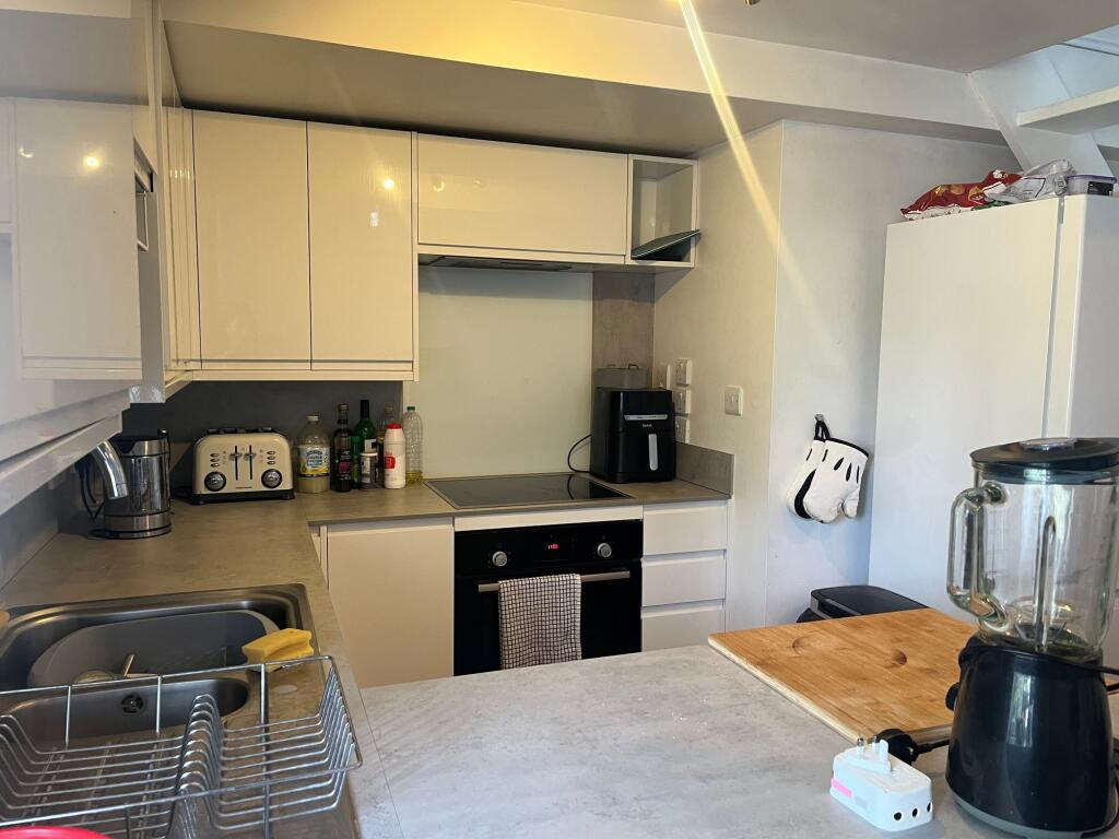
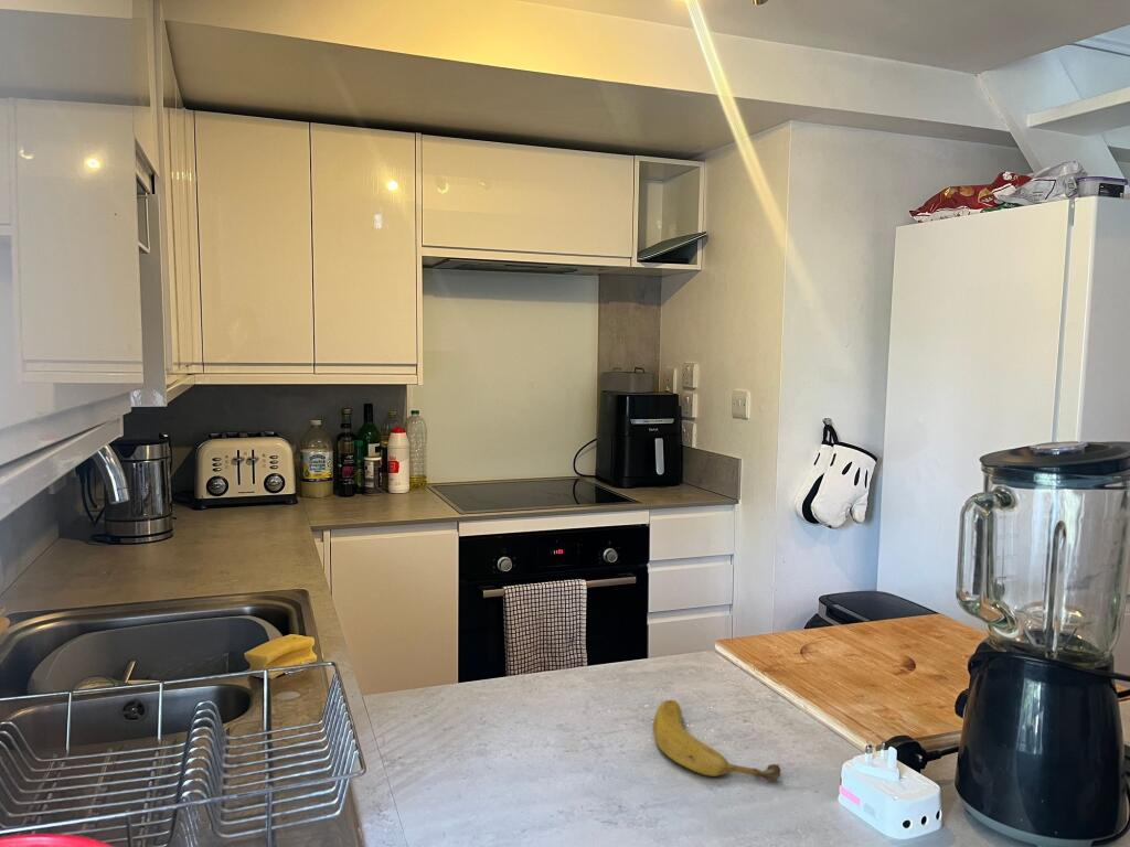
+ fruit (700, 741)
